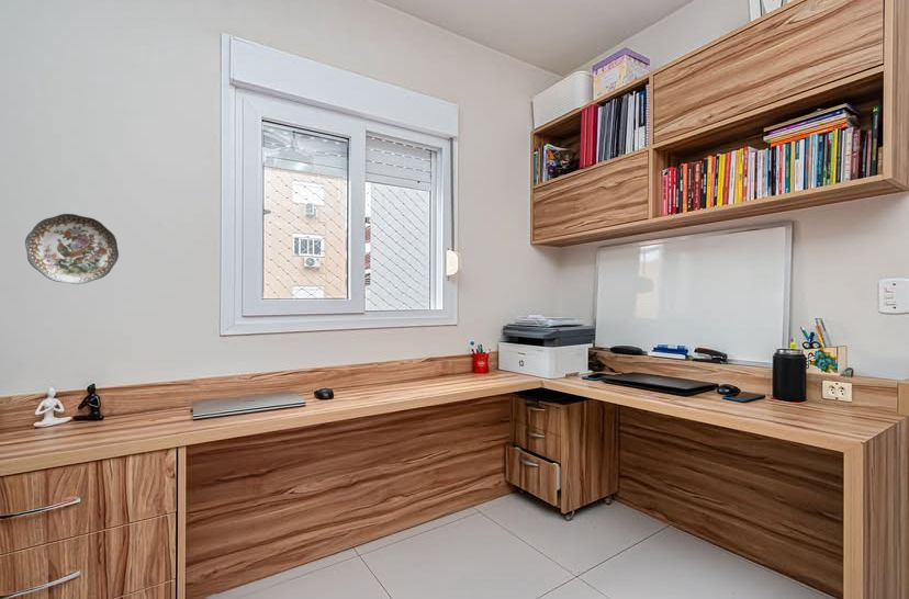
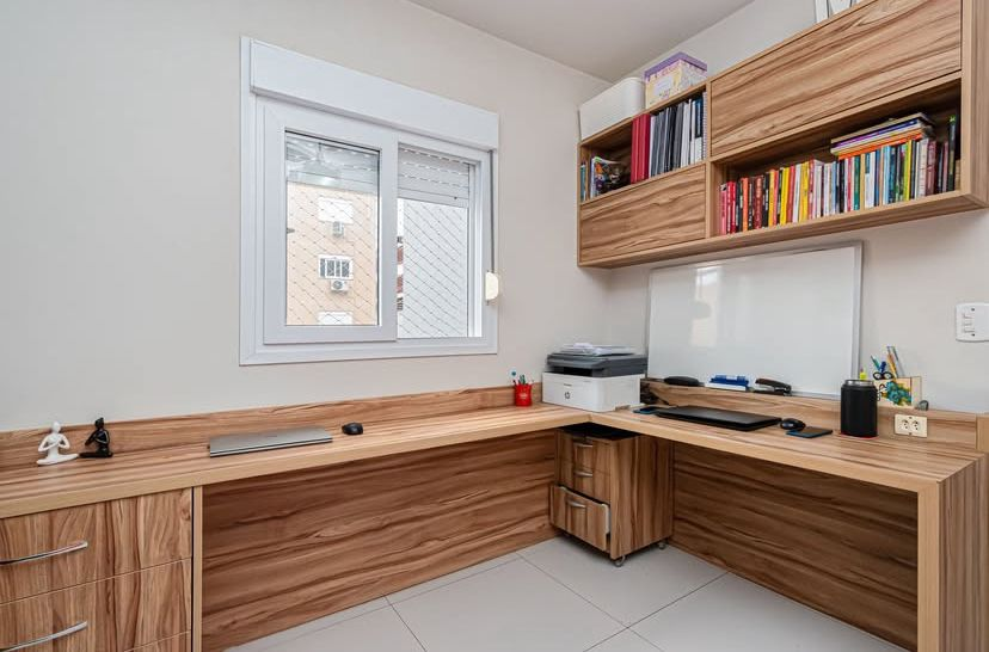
- decorative plate (75, 249)
